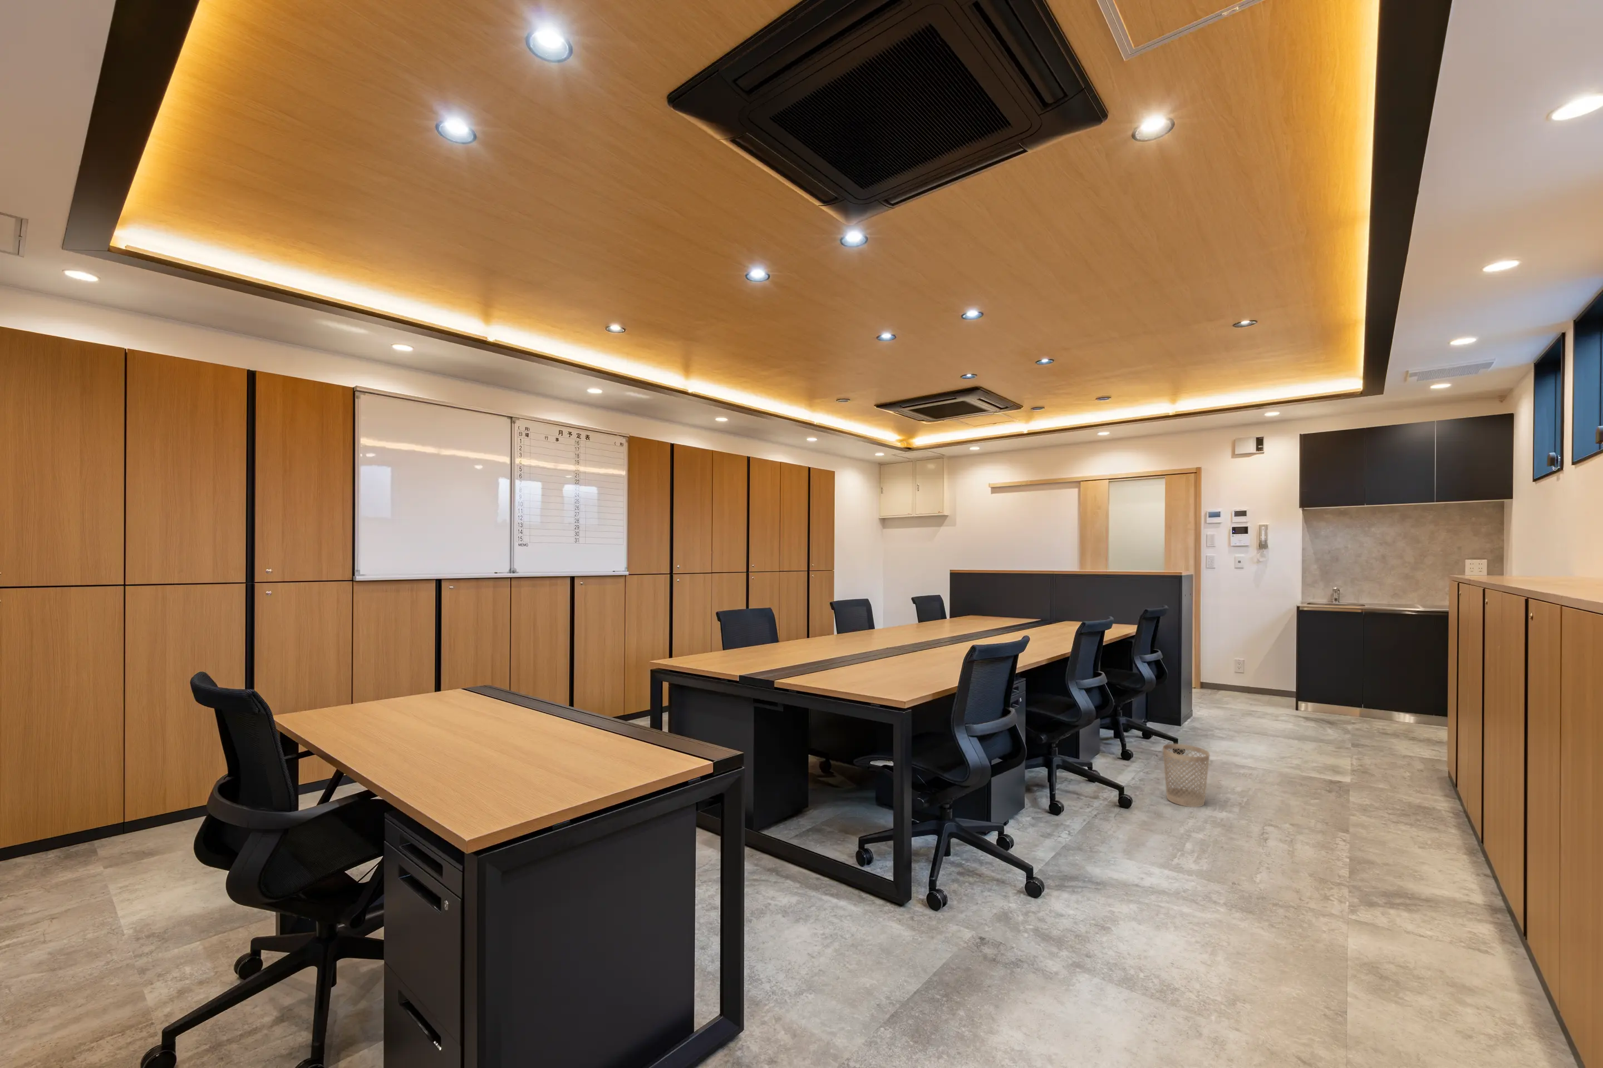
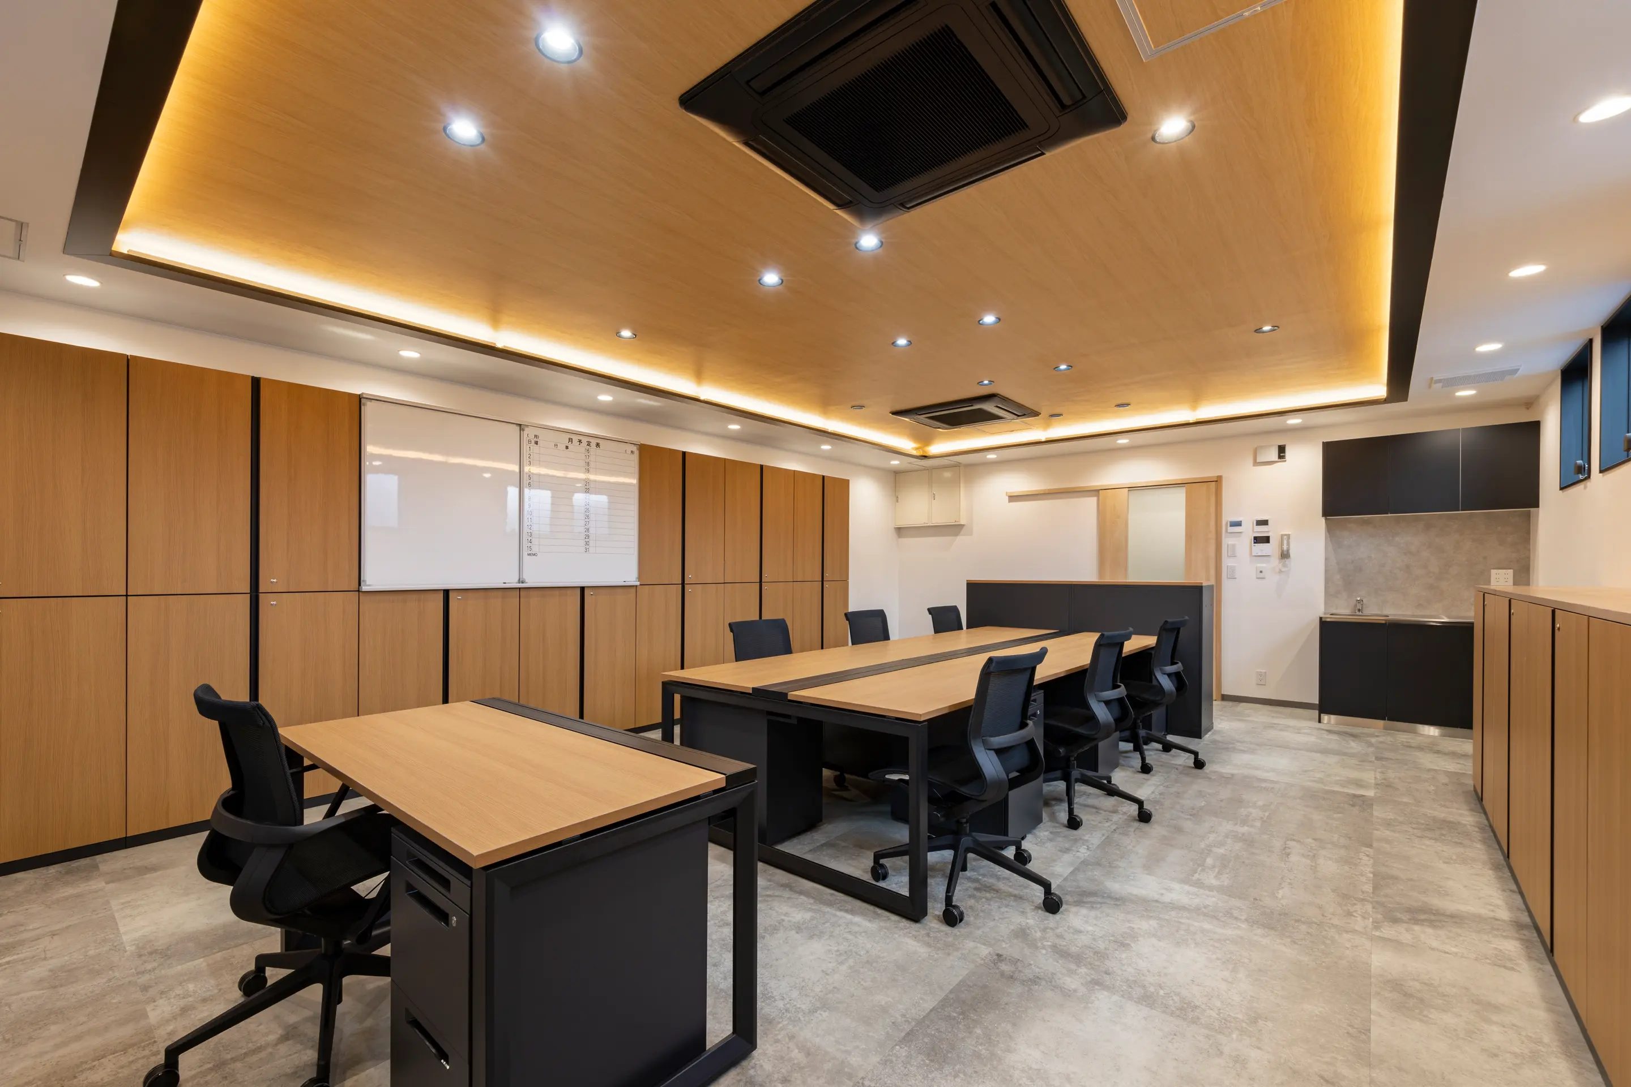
- wastebasket (1186, 775)
